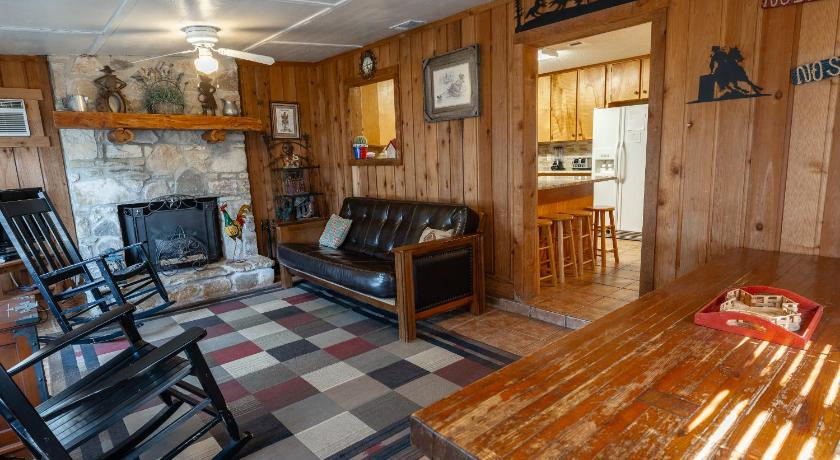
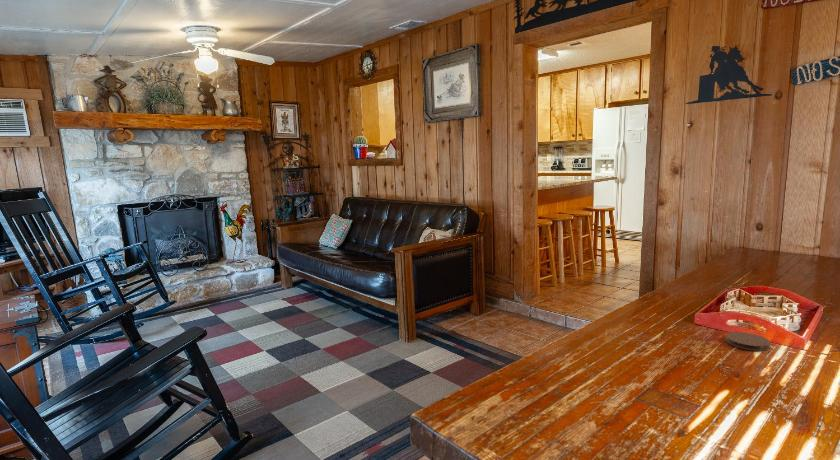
+ coaster (747, 341)
